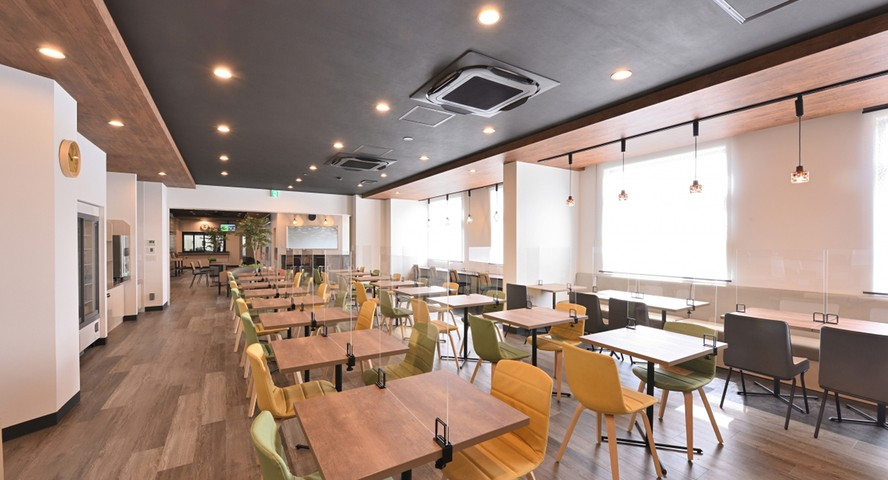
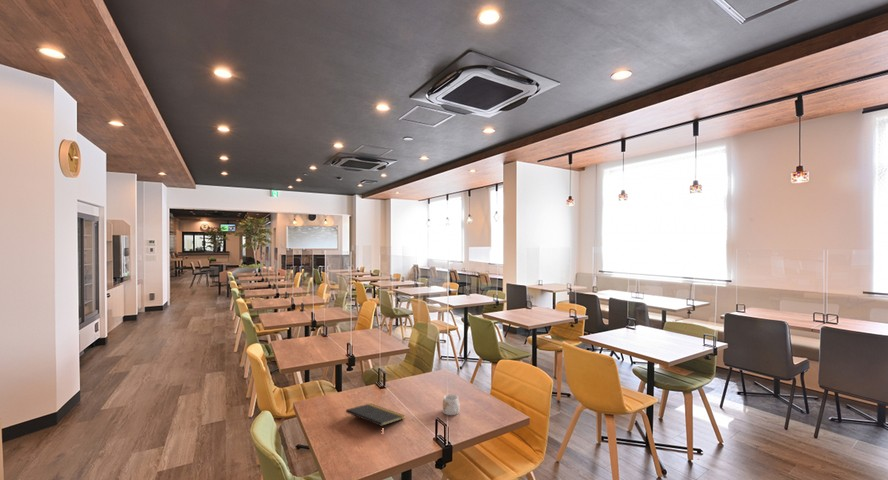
+ notepad (375, 414)
+ mug (452, 405)
